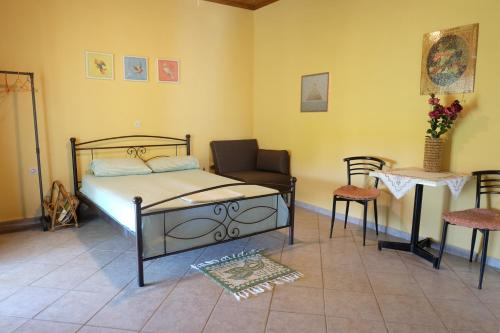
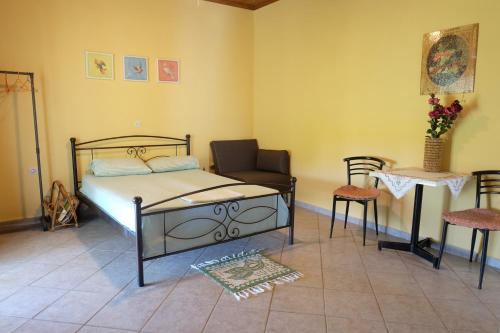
- wall art (315, 93)
